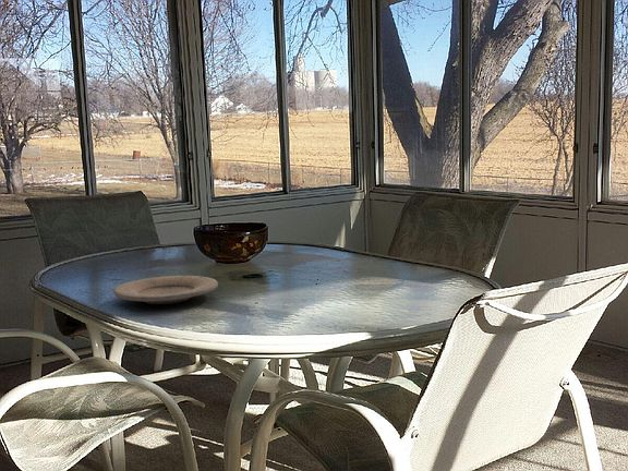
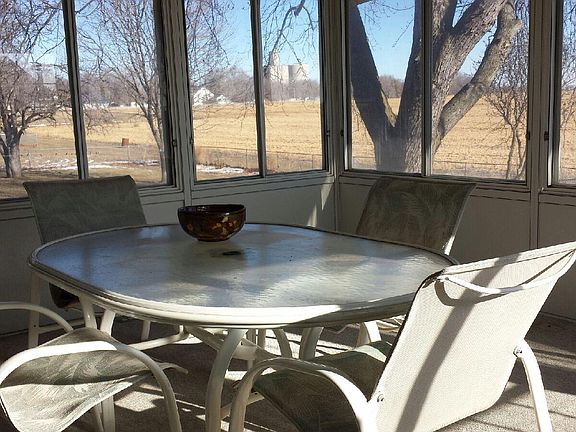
- plate (167, 291)
